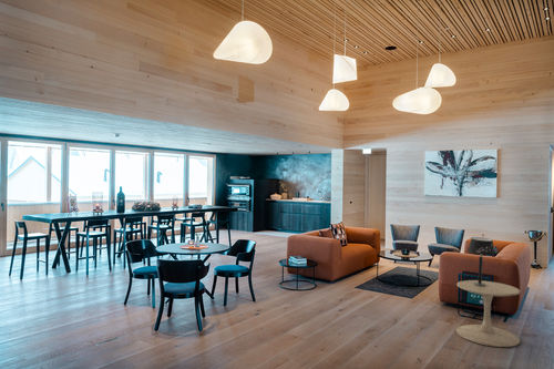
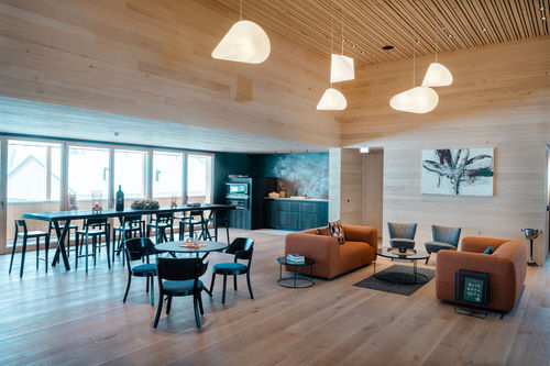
- table lamp (480, 260)
- side table (486, 311)
